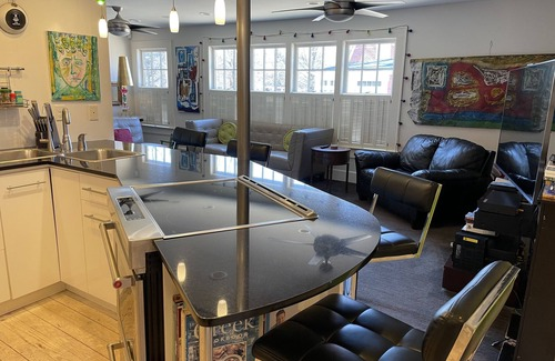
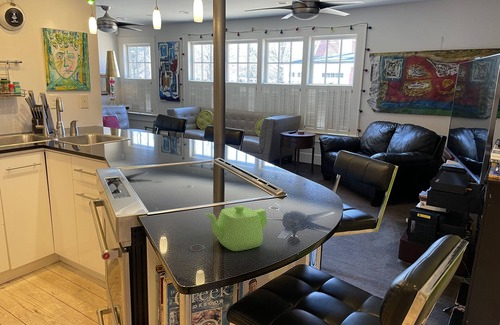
+ teapot (236, 224)
